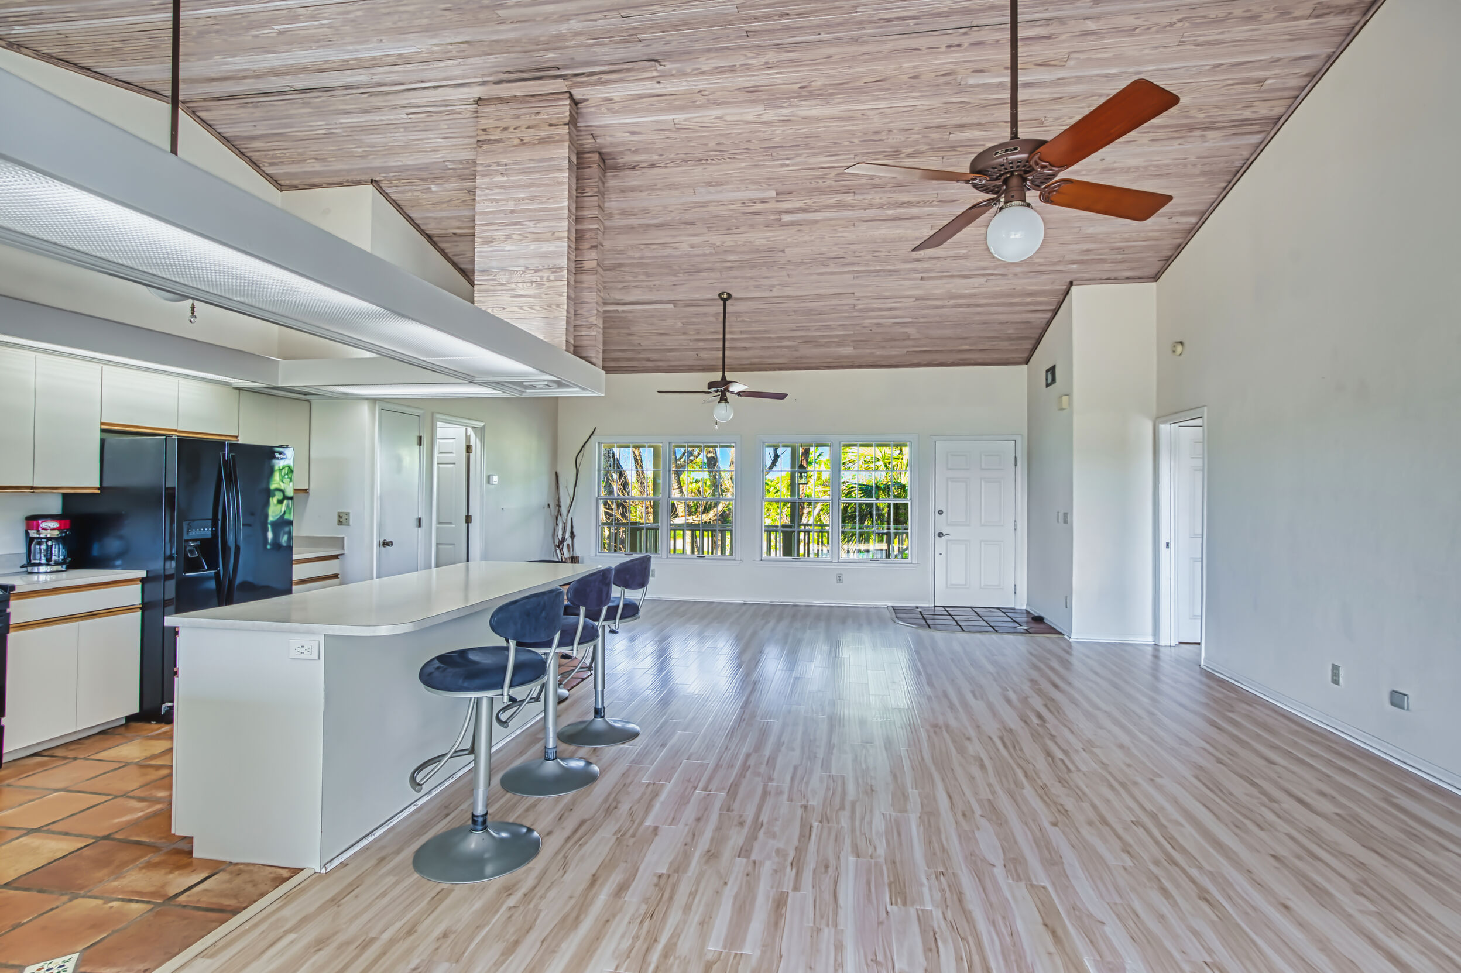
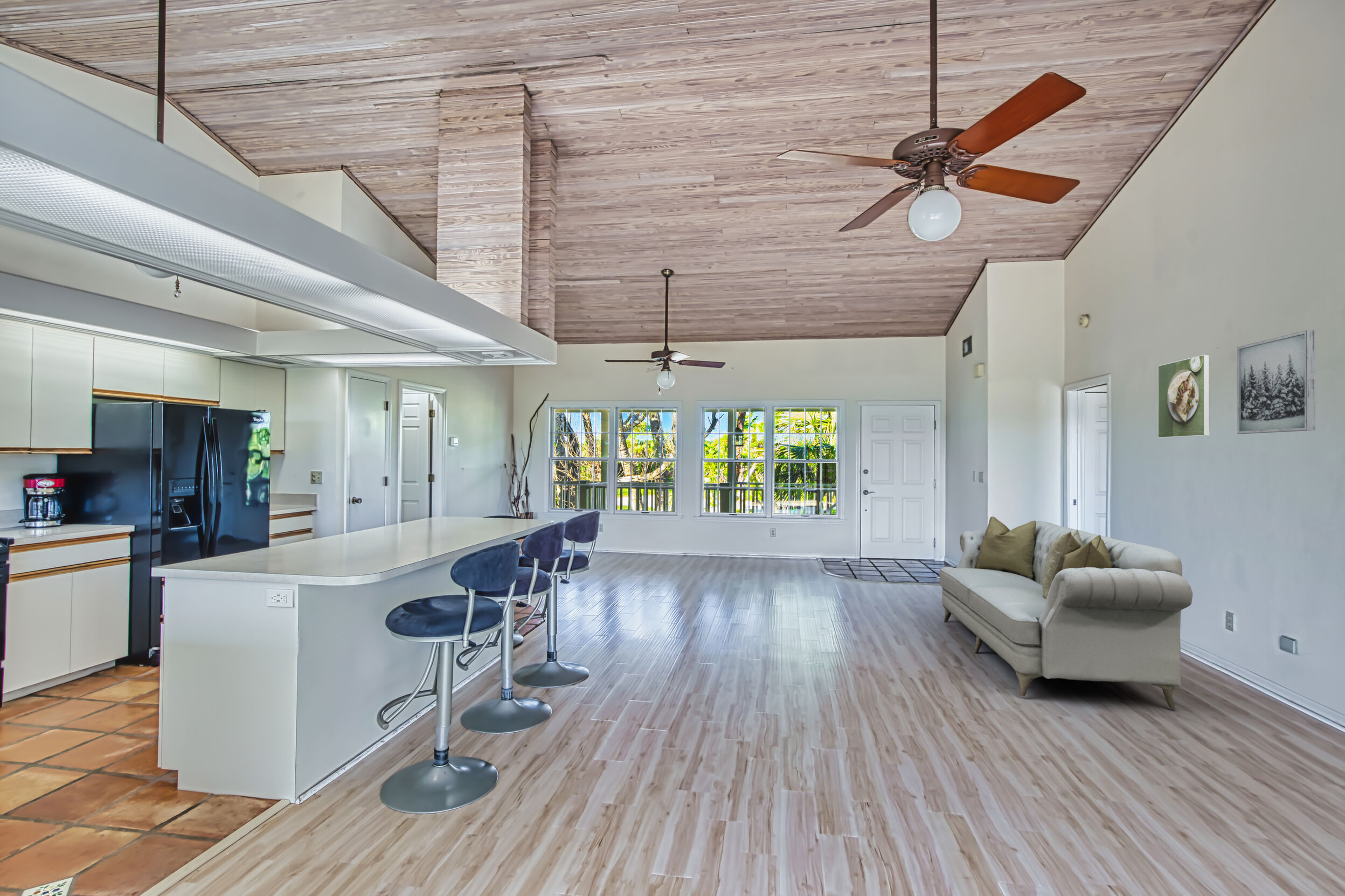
+ sofa (1032, 589)
+ wall art (1273, 385)
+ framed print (1182, 398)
